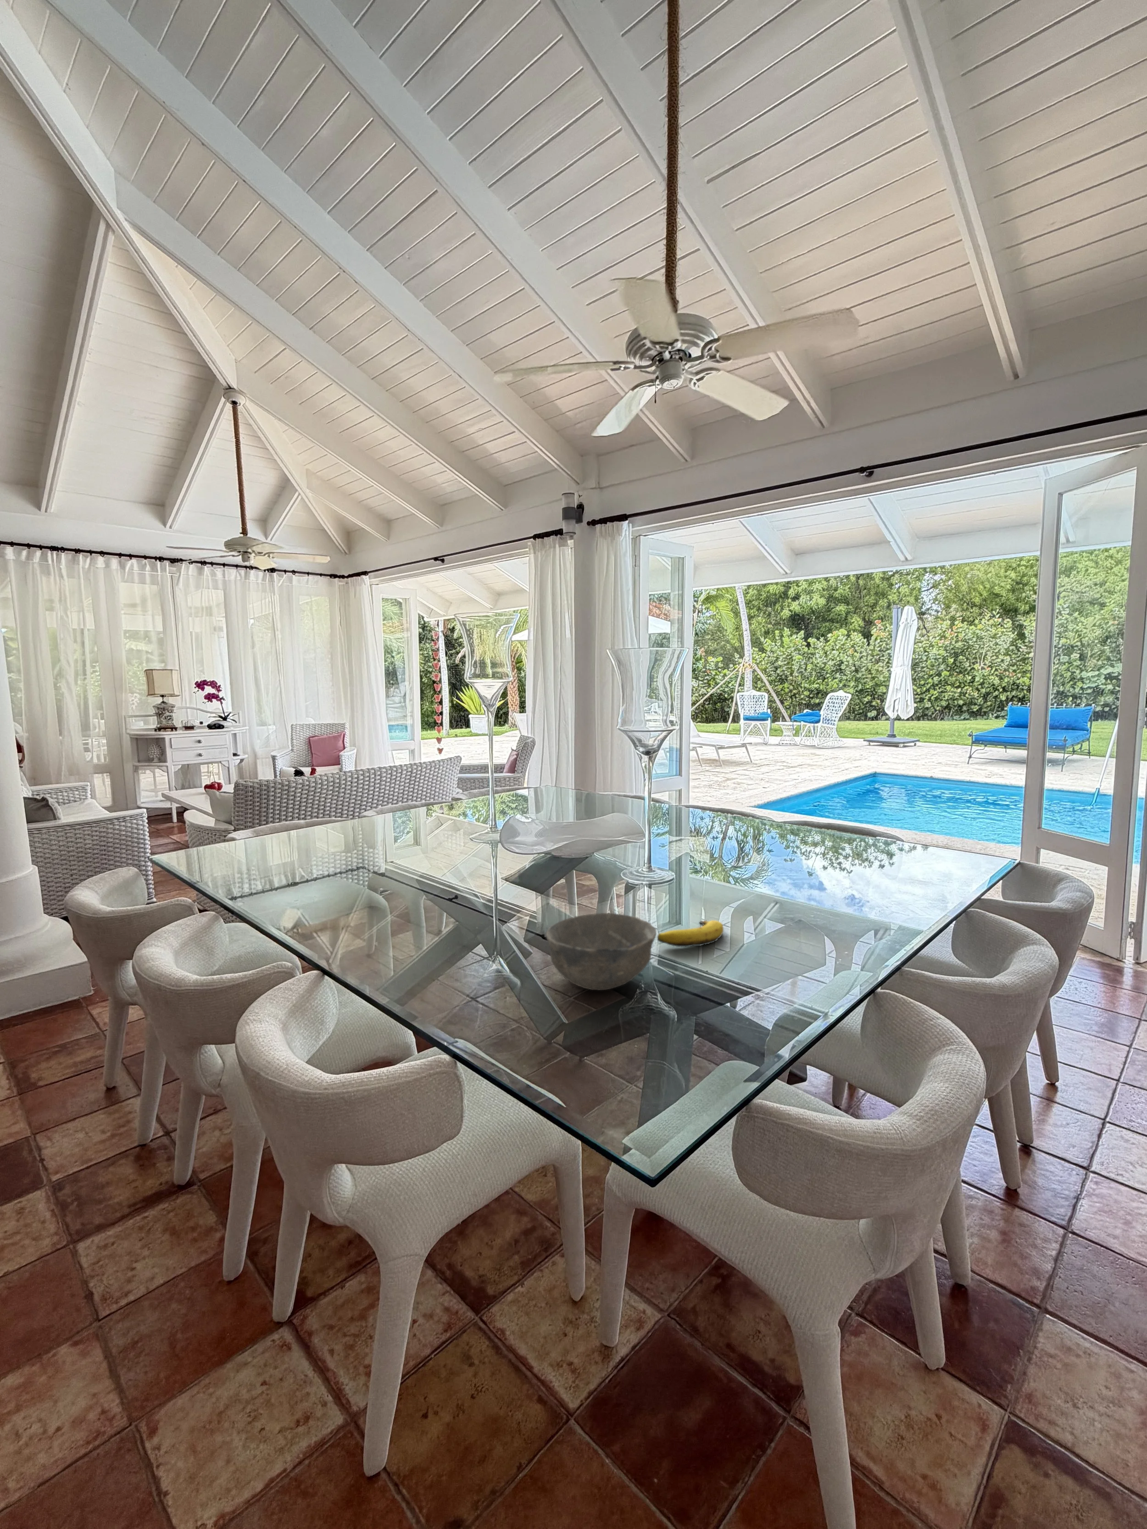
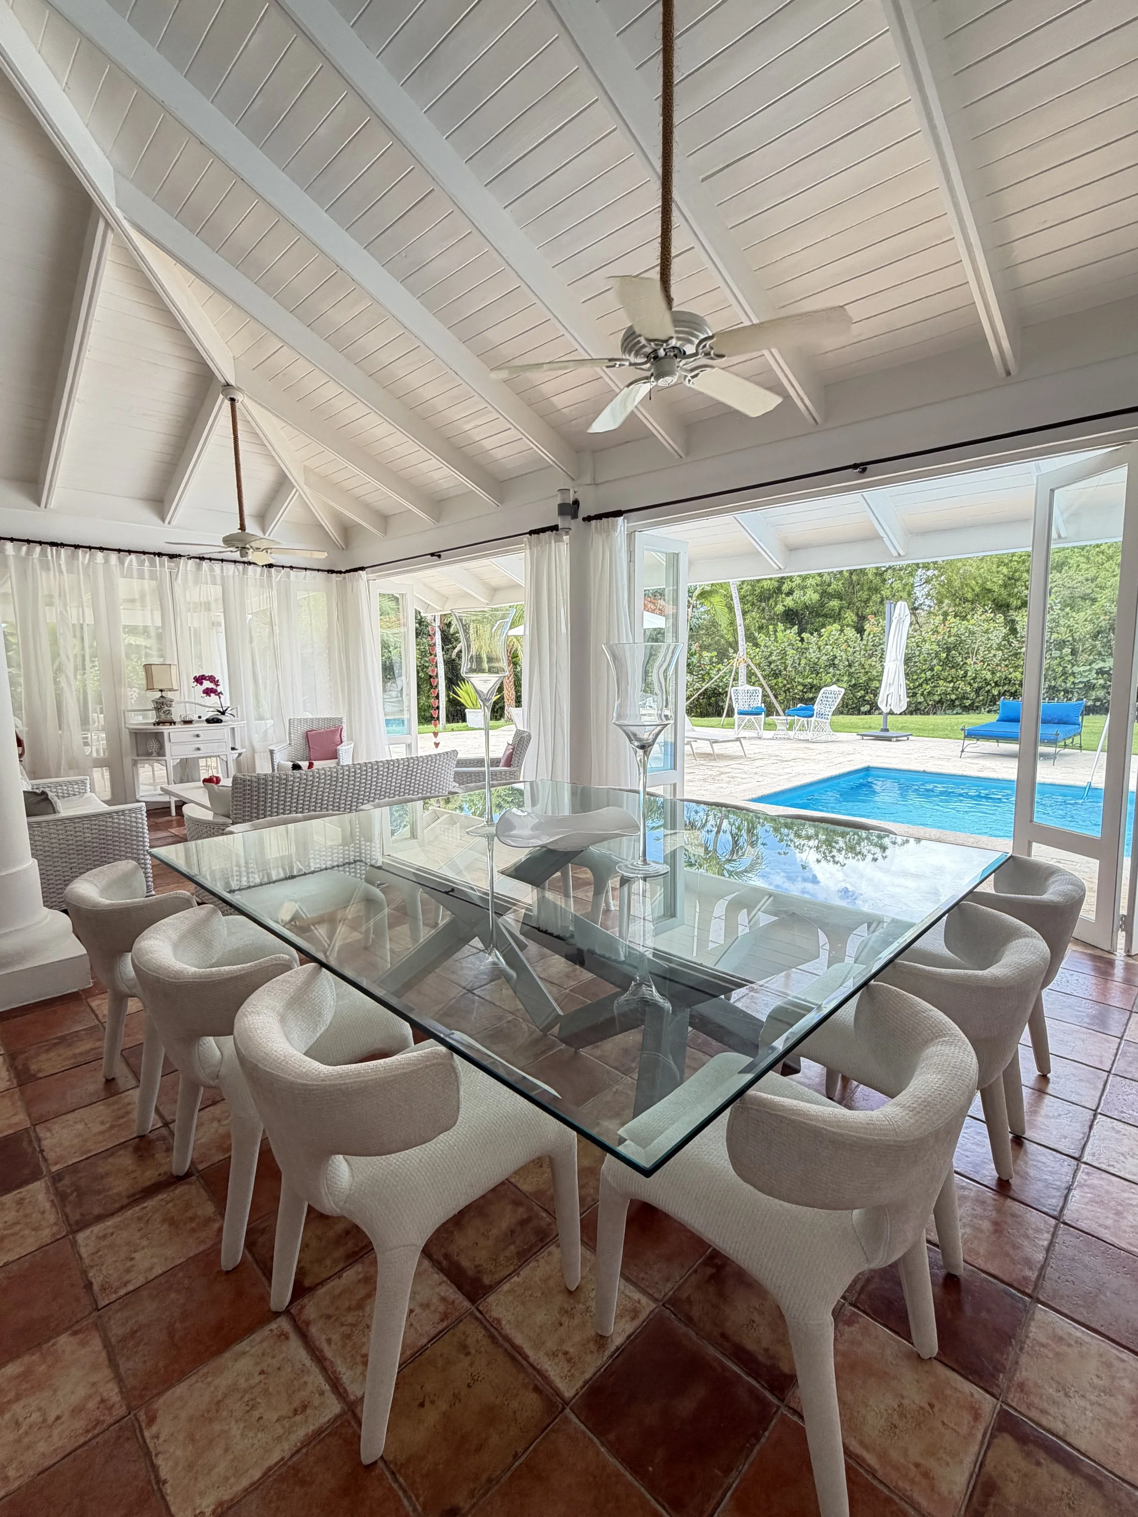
- banana (696, 929)
- bowl (601, 955)
